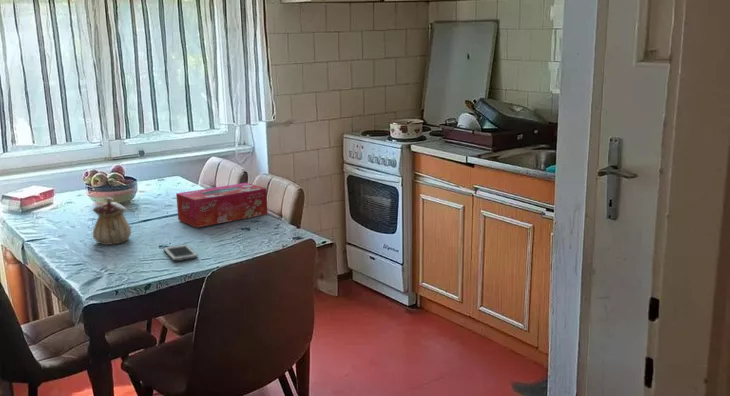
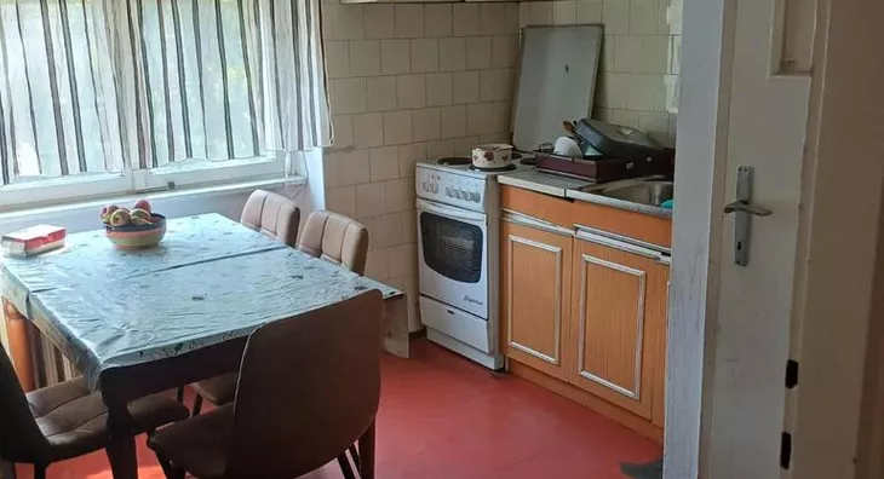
- cell phone (180, 252)
- tissue box (222, 203)
- teapot (111, 219)
